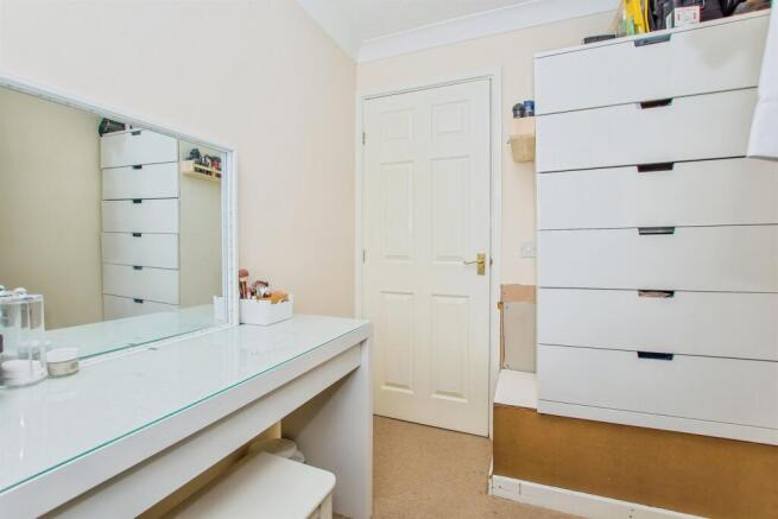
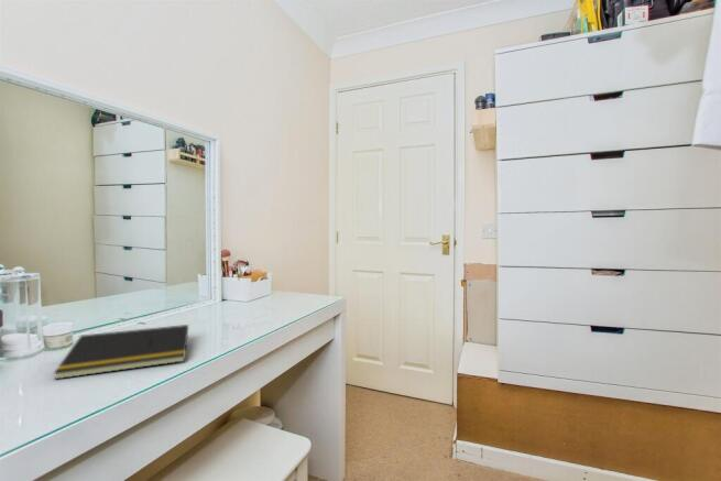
+ notepad (131, 348)
